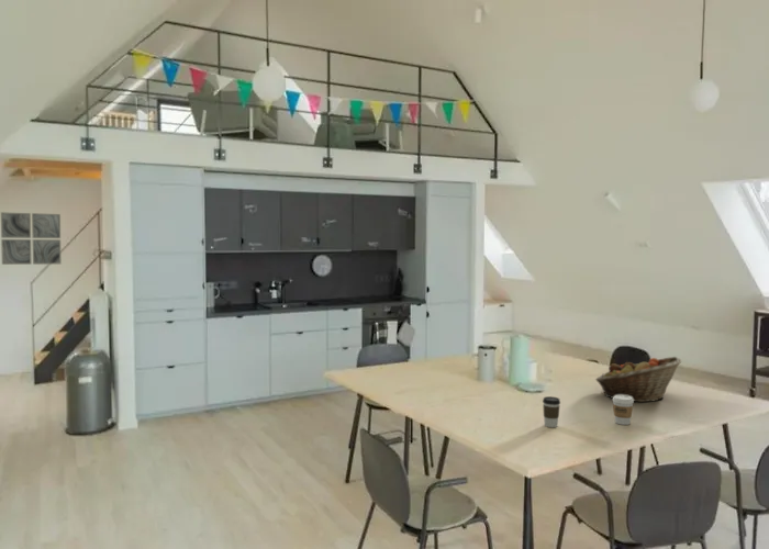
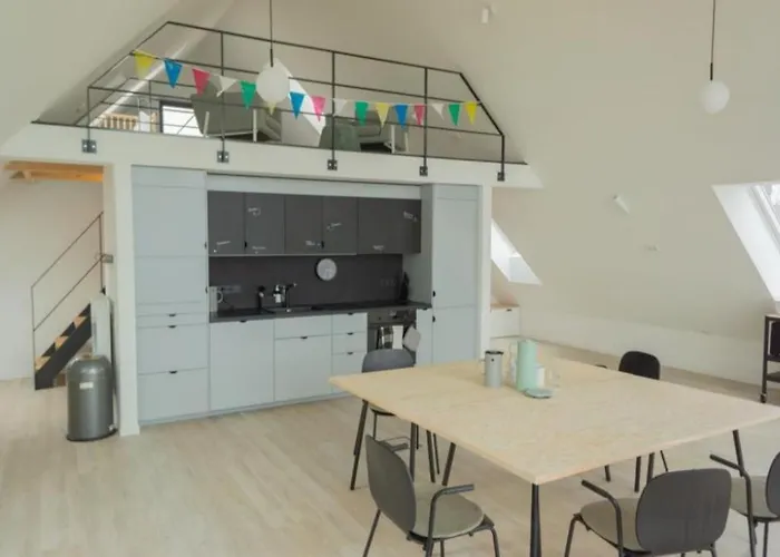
- wall art (30, 239)
- coffee cup (550, 412)
- fruit basket (638, 376)
- coffee cup (622, 408)
